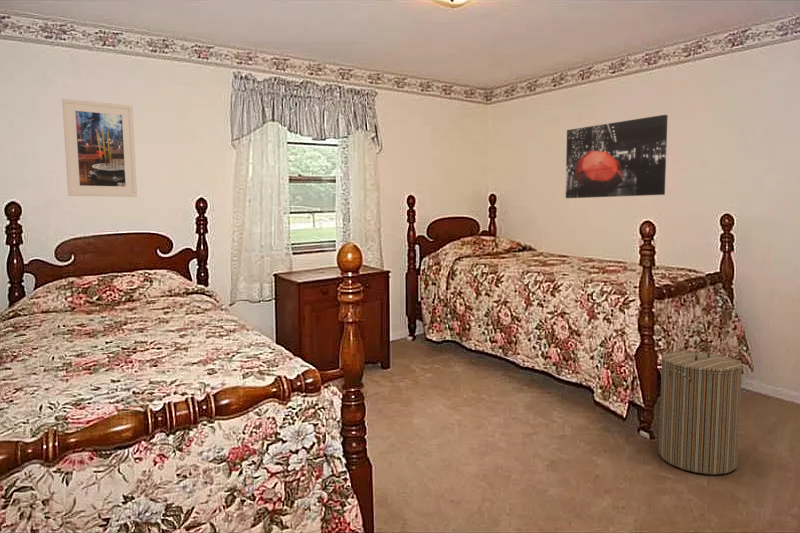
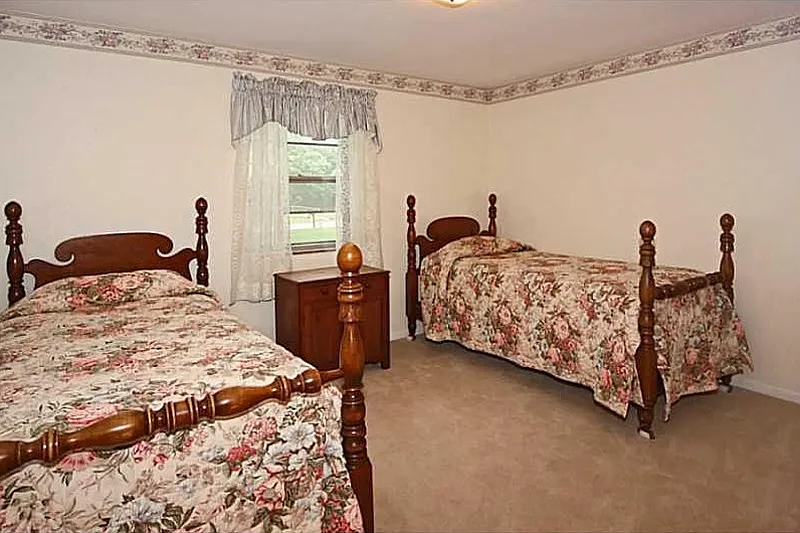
- laundry hamper (698, 401)
- wall art (612, 160)
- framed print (101, 149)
